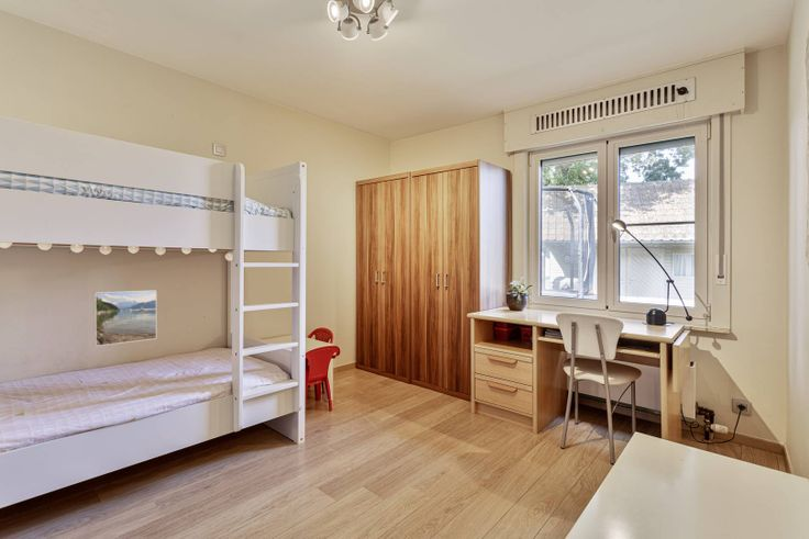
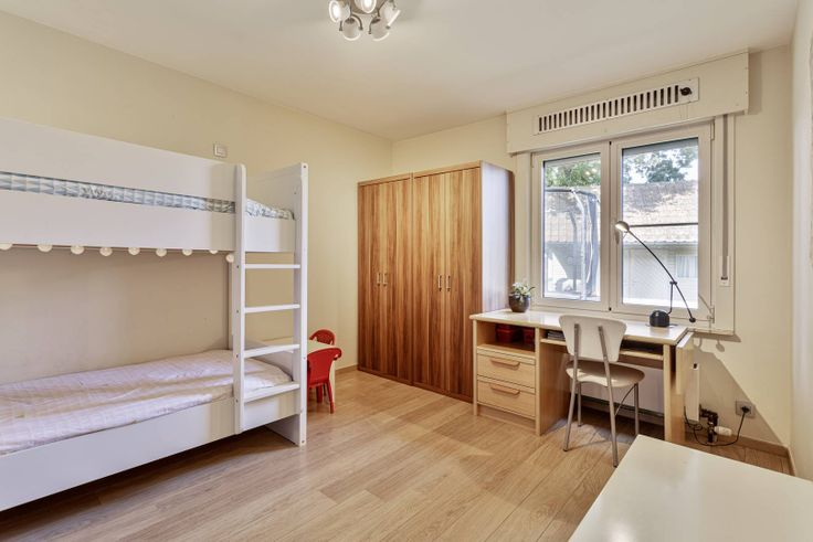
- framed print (126, 316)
